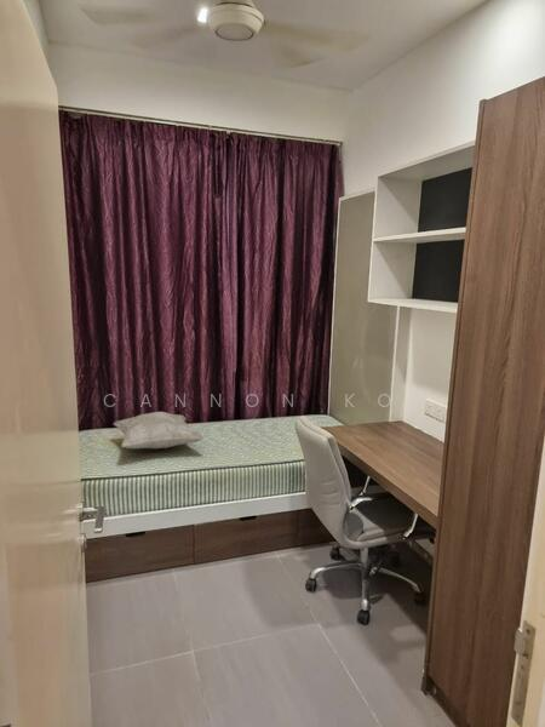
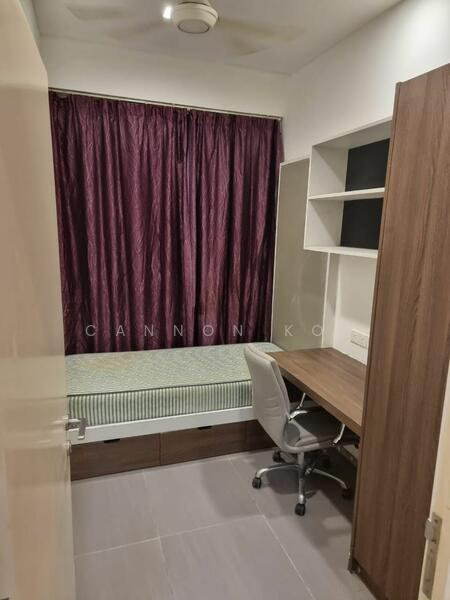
- decorative pillow (156, 430)
